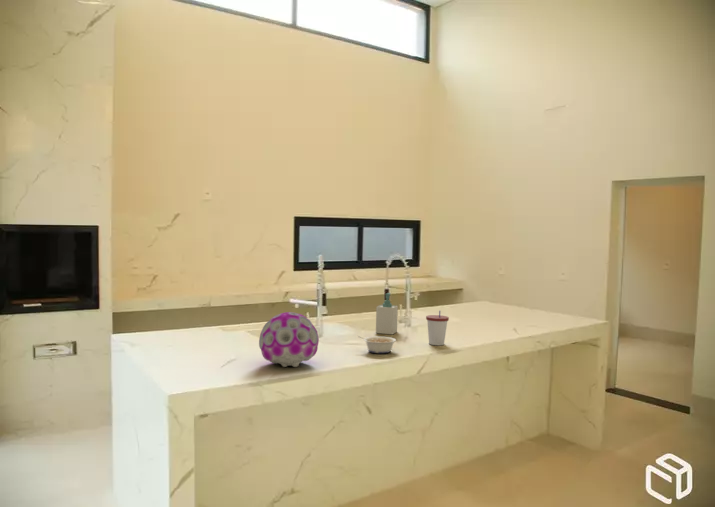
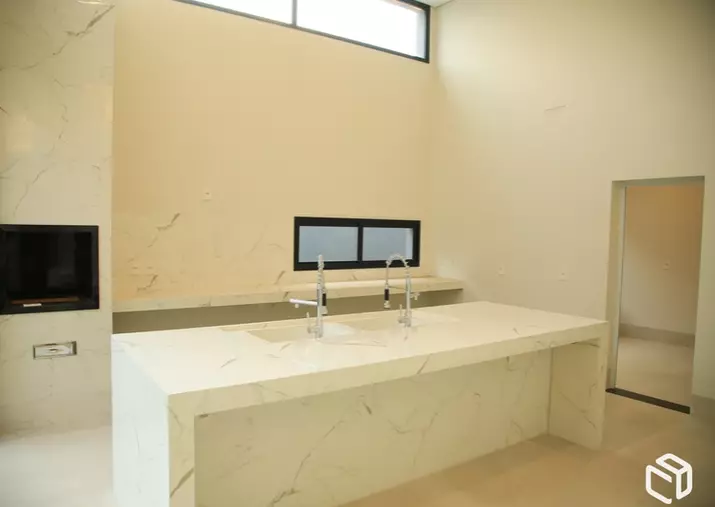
- legume (378, 344)
- cup (437, 326)
- decorative ball (289, 338)
- soap bottle (387, 312)
